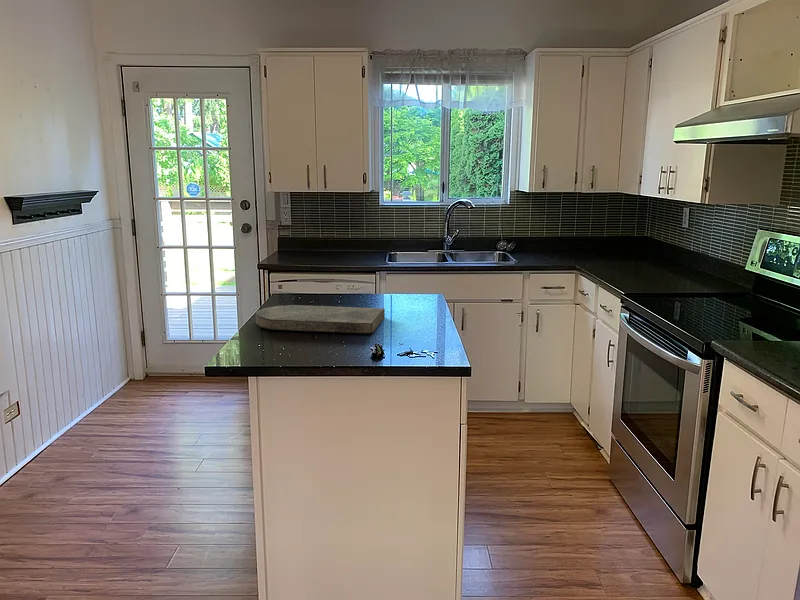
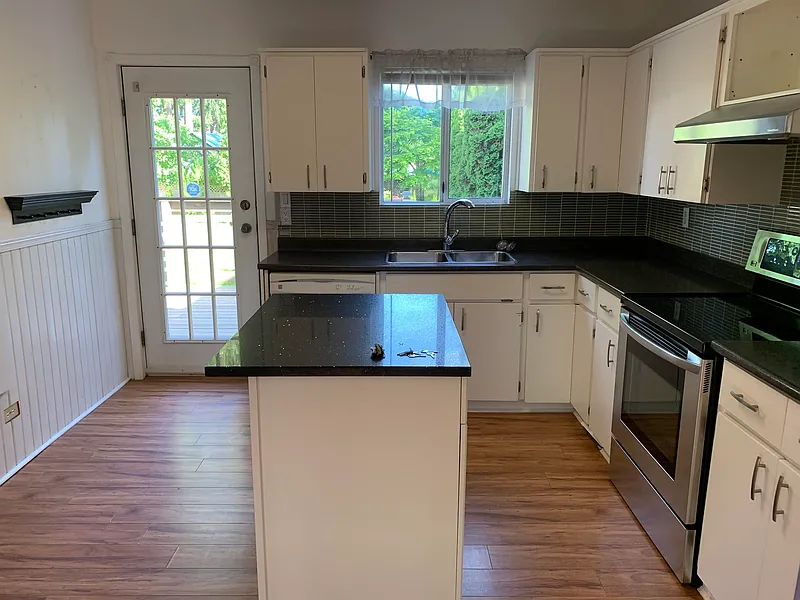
- cutting board (317, 318)
